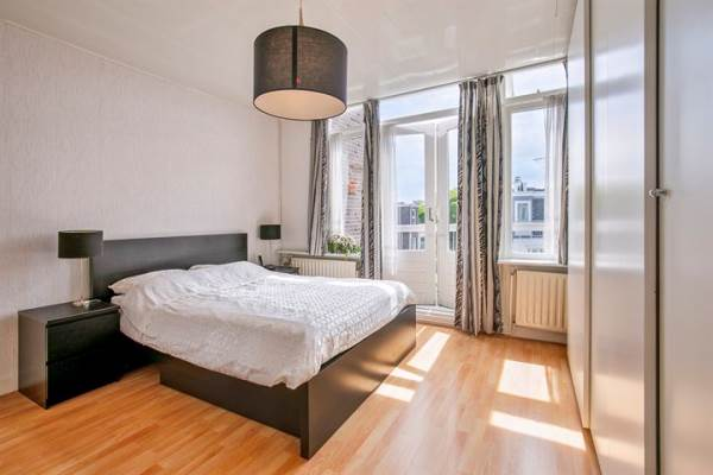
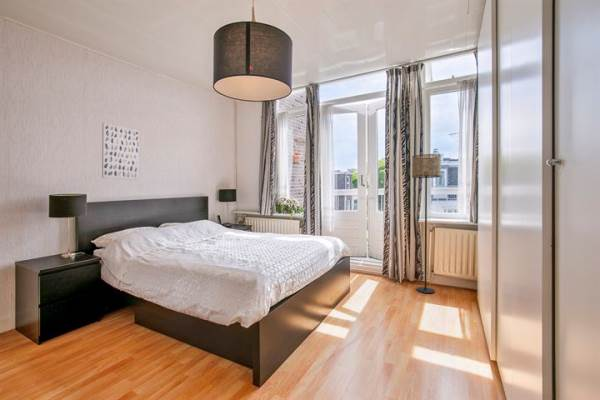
+ wall art (121, 153)
+ floor lamp (425, 223)
